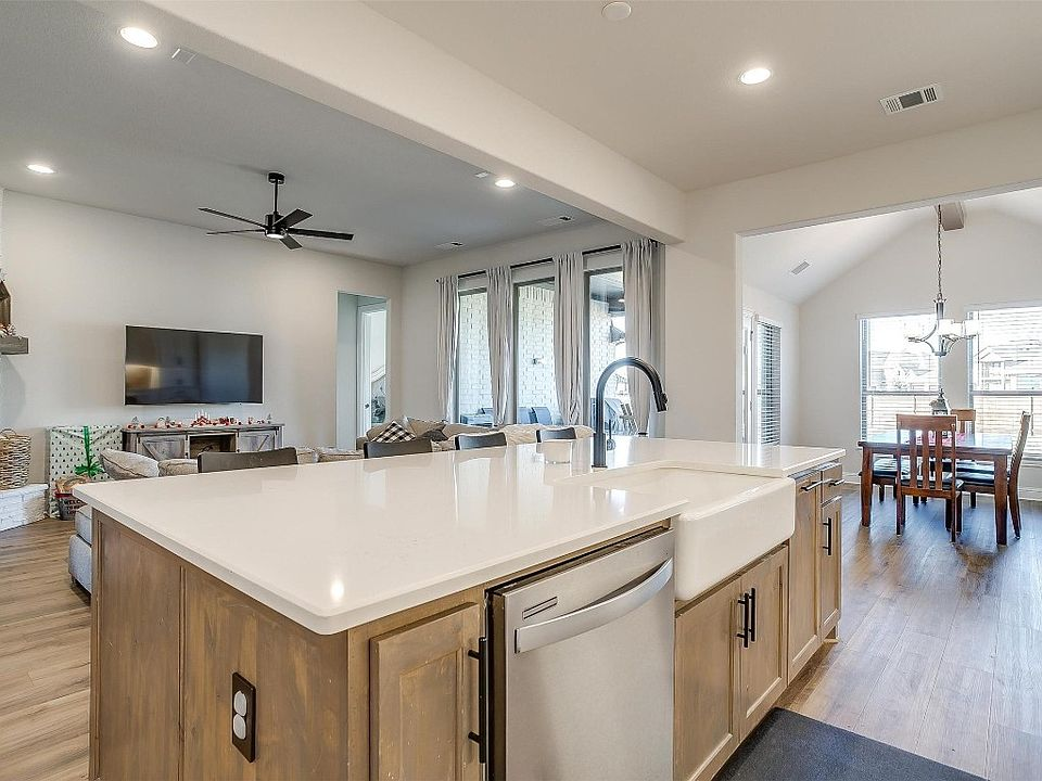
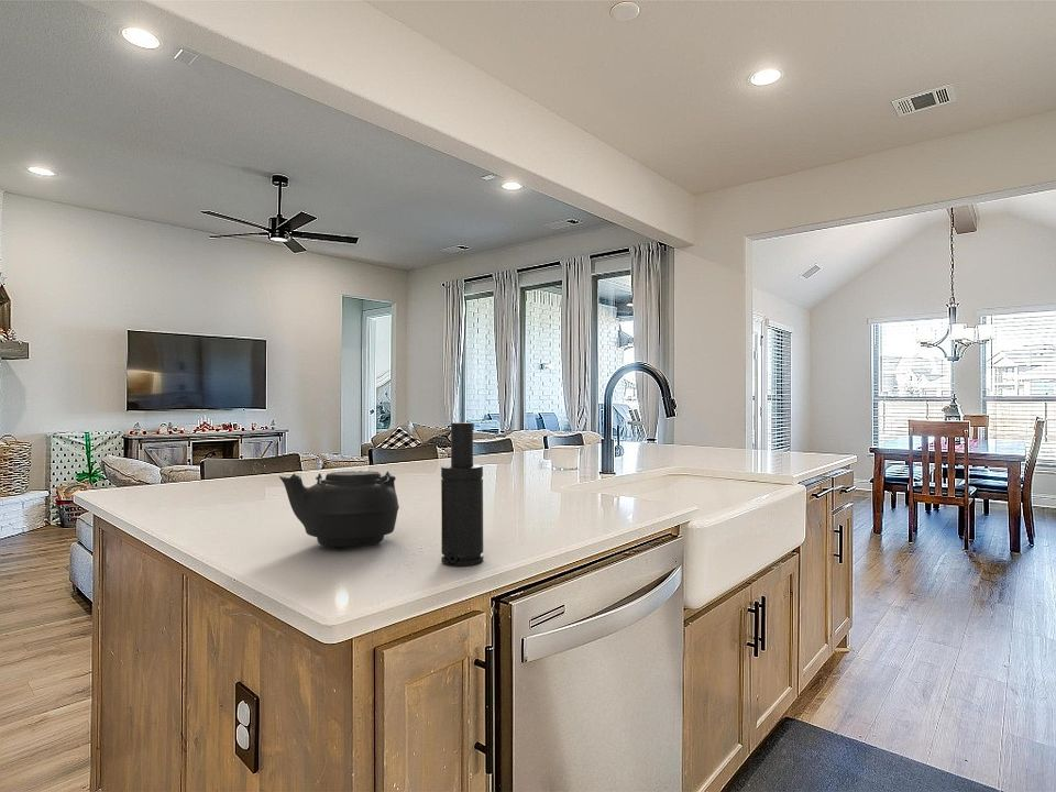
+ teapot (341, 507)
+ soap dispenser (462, 491)
